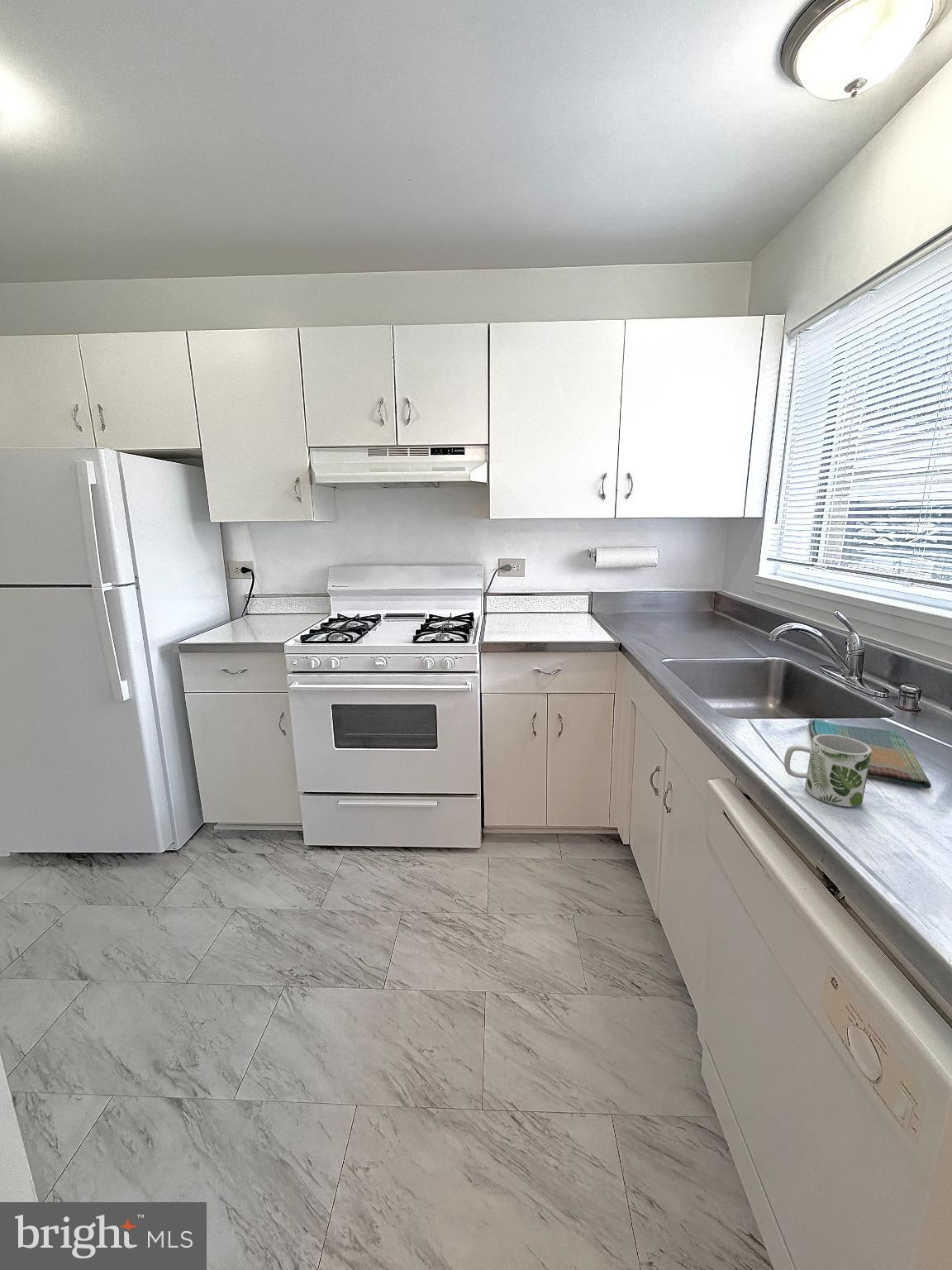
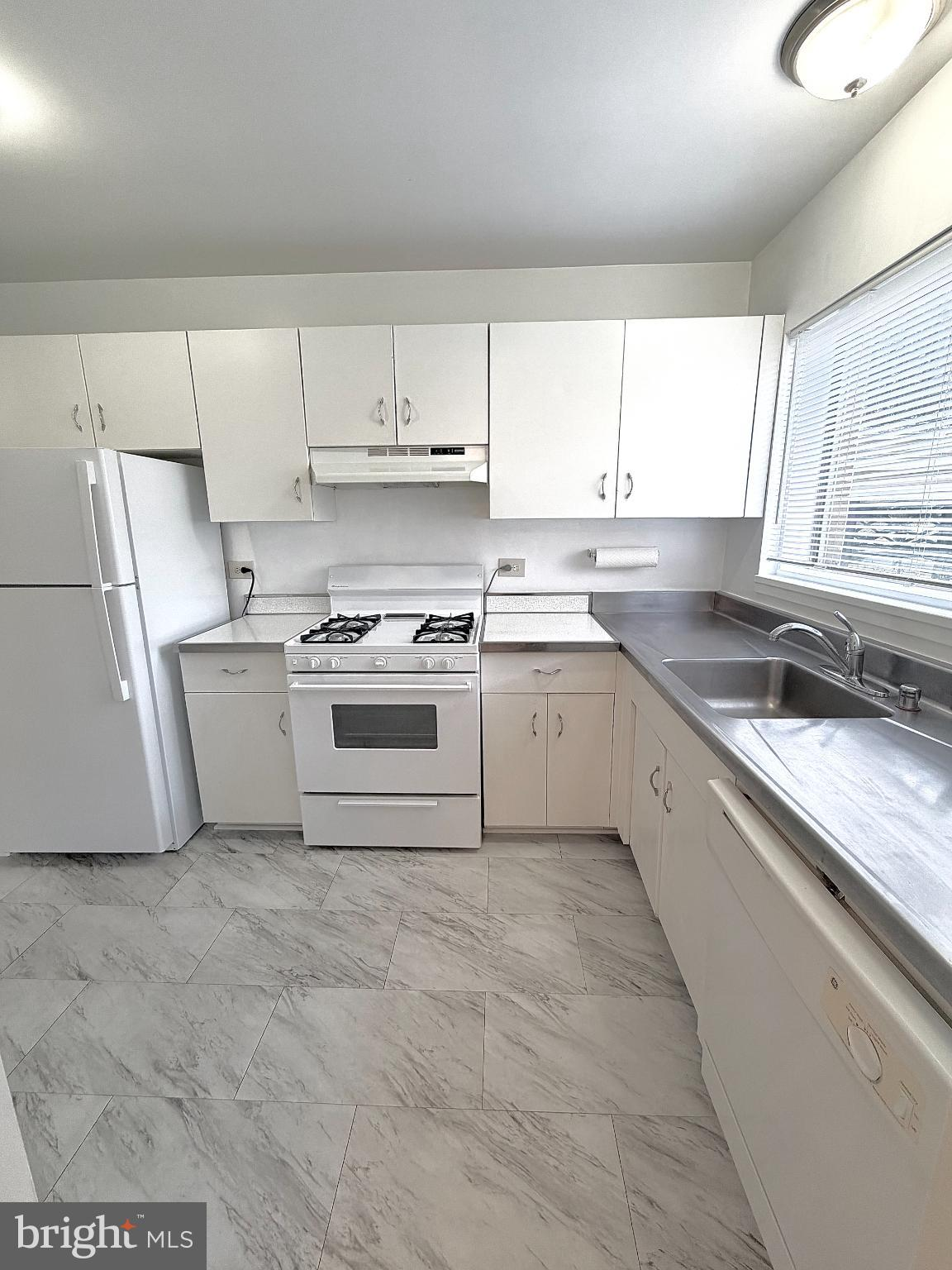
- mug (824, 766)
- dish towel (866, 744)
